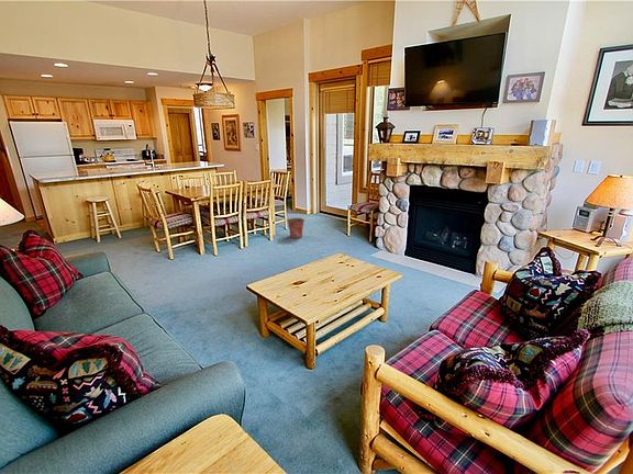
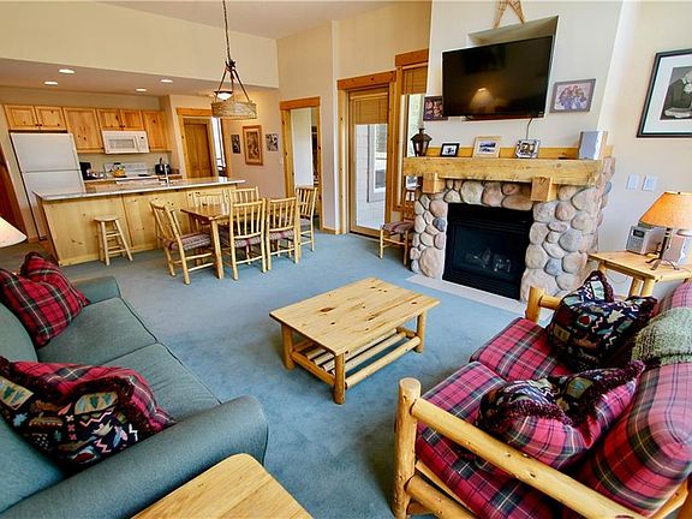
- bucket (296, 227)
